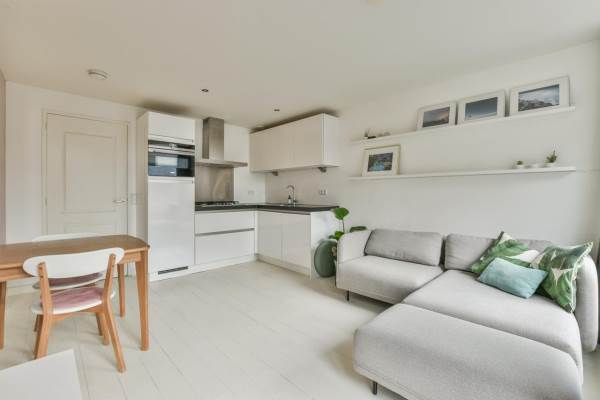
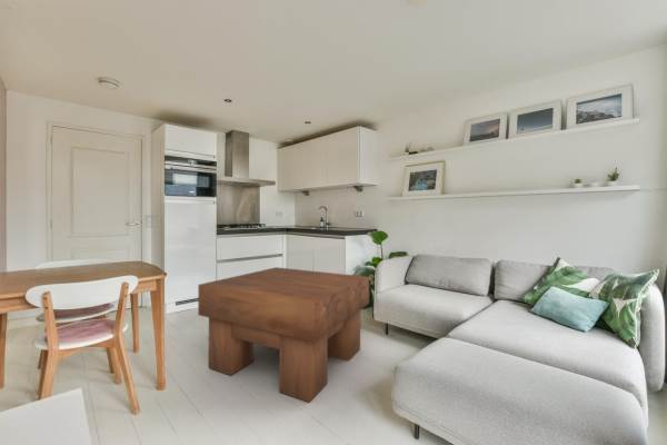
+ coffee table (289, 319)
